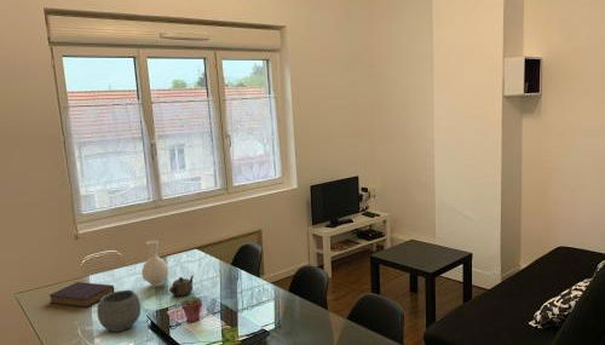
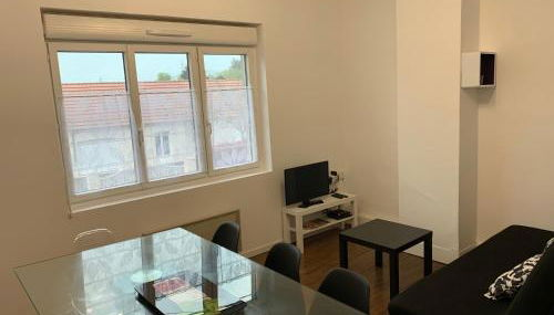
- potted succulent (191, 306)
- vase (154, 263)
- book (82, 293)
- teapot (182, 284)
- bowl (119, 311)
